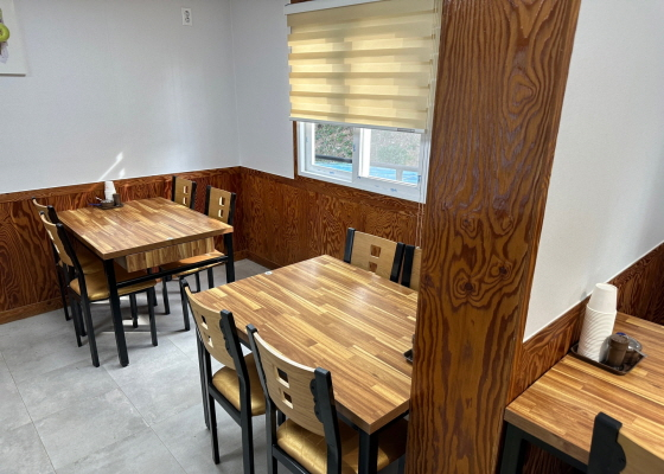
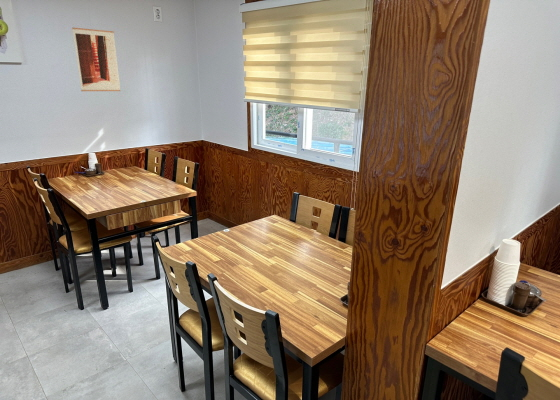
+ wall art (97, 61)
